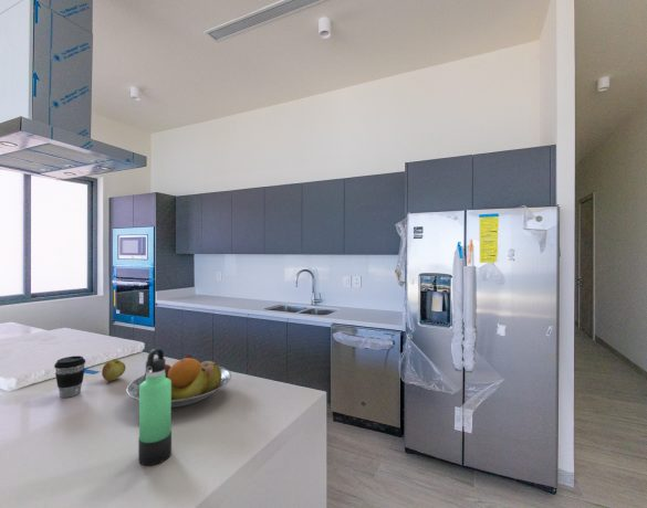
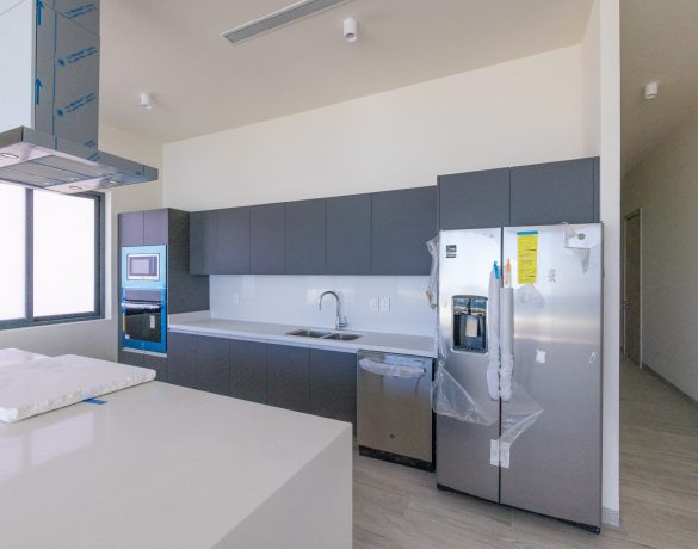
- coffee cup (70, 377)
- apple (113, 369)
- fruit bowl (181, 375)
- thermos bottle (155, 402)
